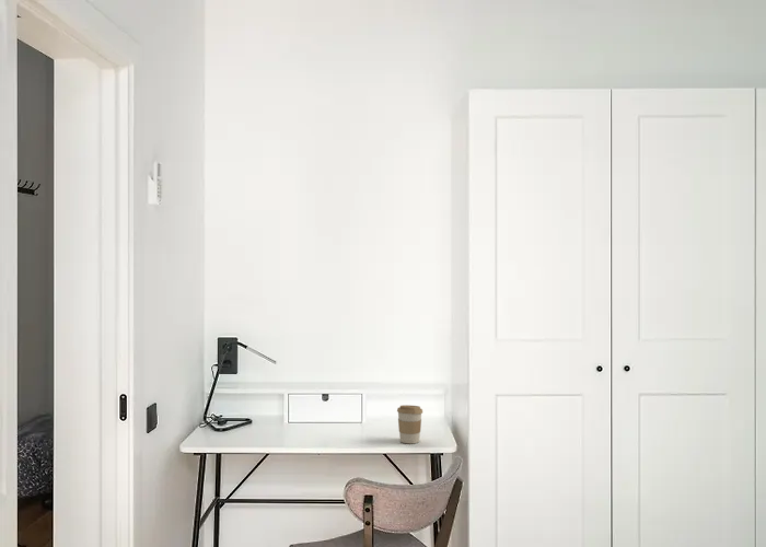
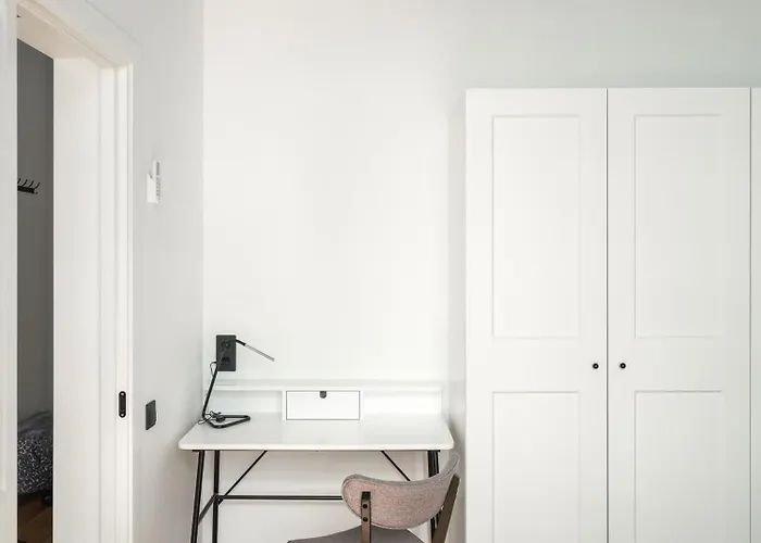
- coffee cup (409, 422)
